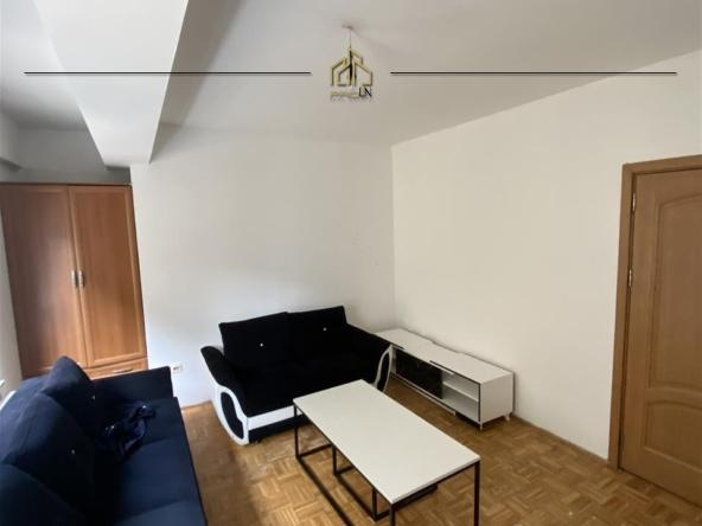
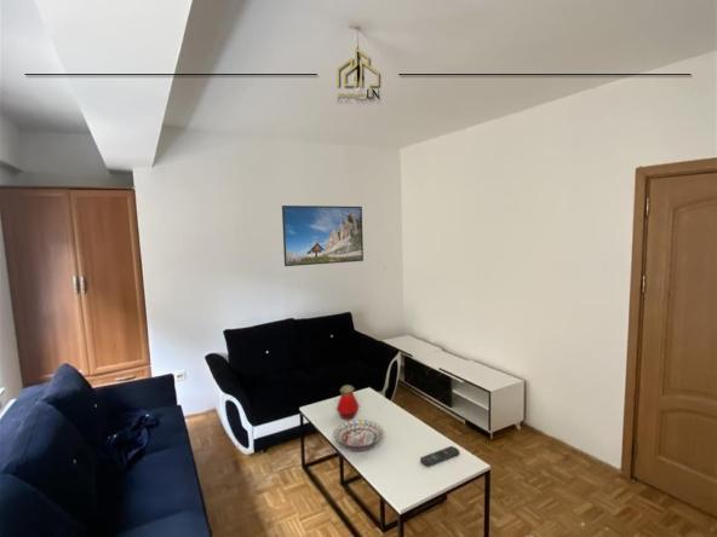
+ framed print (325, 235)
+ bottle (348, 402)
+ decorative bowl (358, 438)
+ remote control (440, 456)
